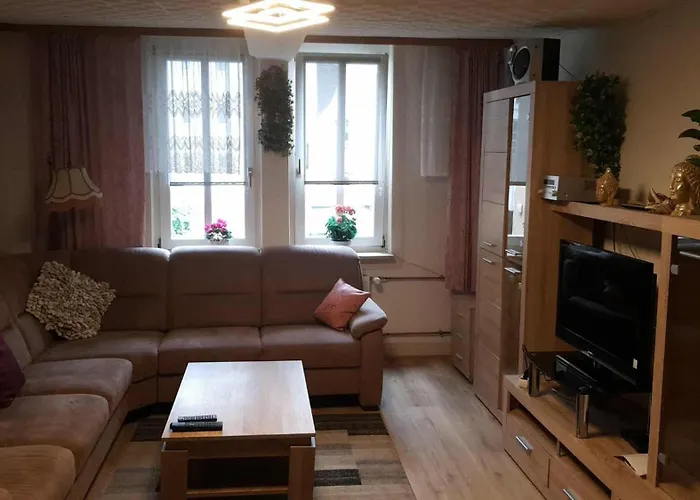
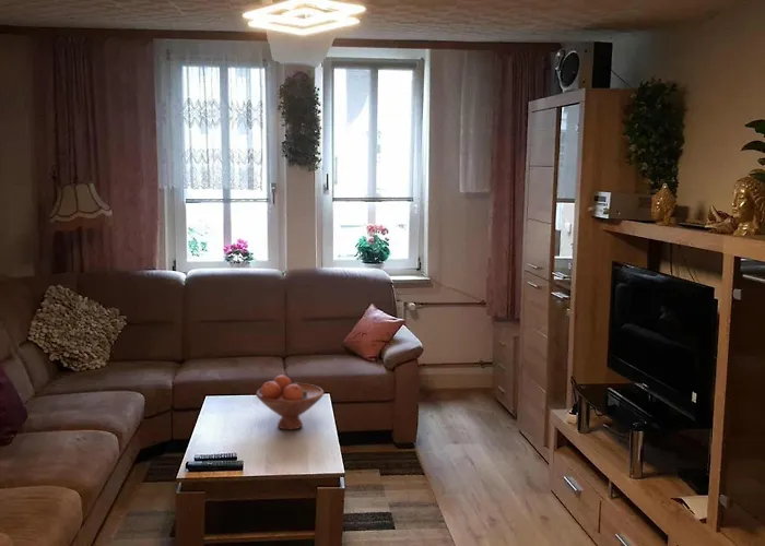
+ fruit bowl (290, 402)
